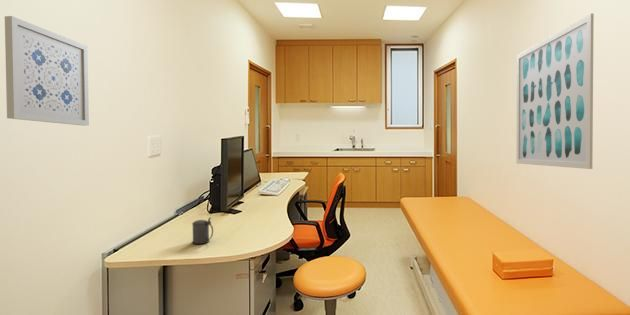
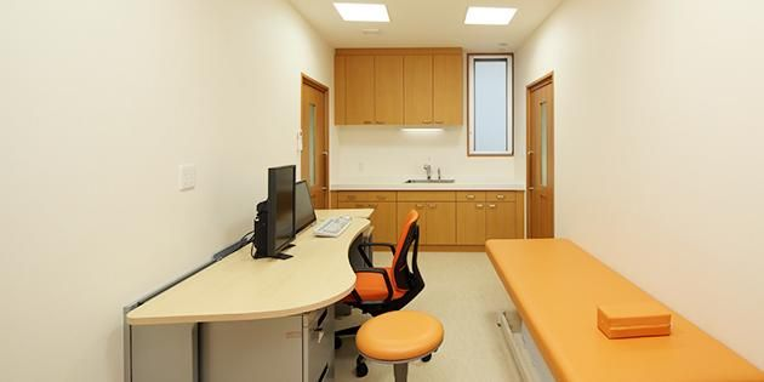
- wall art (547, 102)
- beer stein (203, 229)
- wall art (52, 77)
